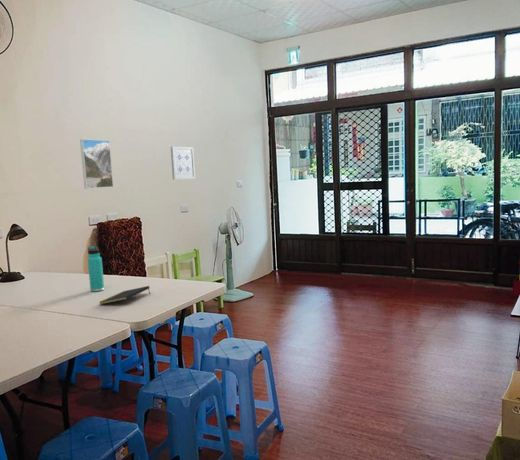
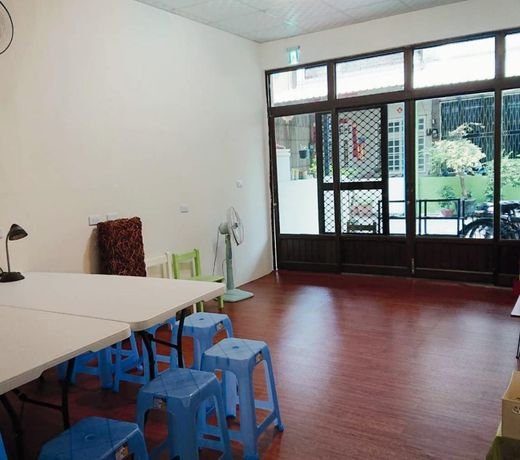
- wall art (183, 163)
- thermos bottle (95, 268)
- notepad (125, 295)
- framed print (97, 164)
